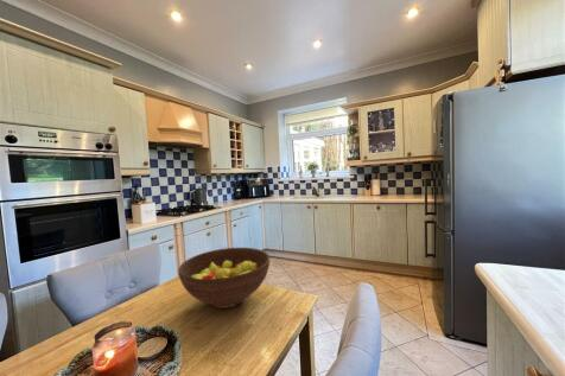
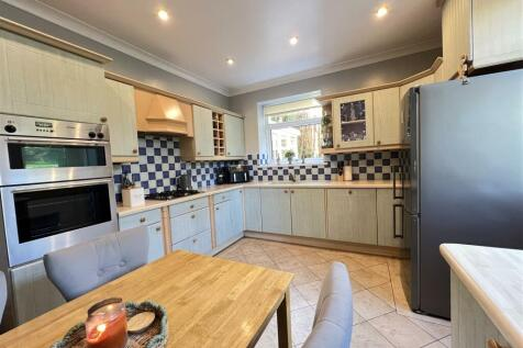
- fruit bowl (227, 280)
